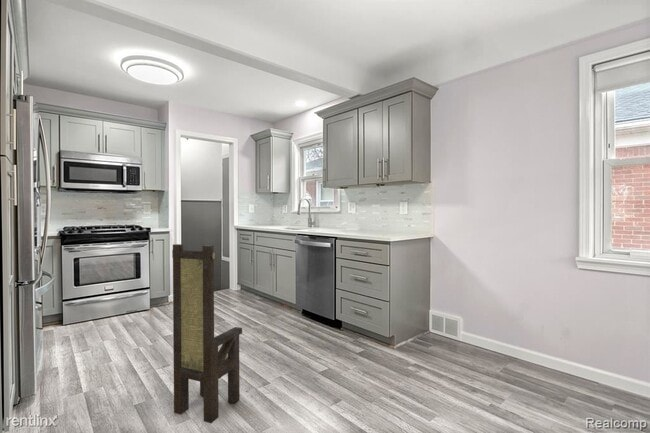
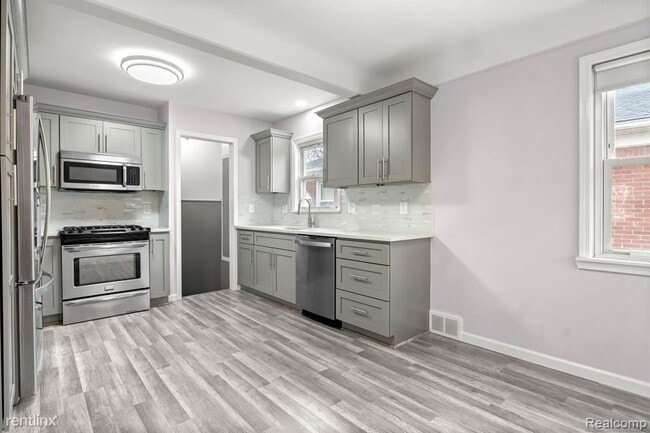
- chair (208, 324)
